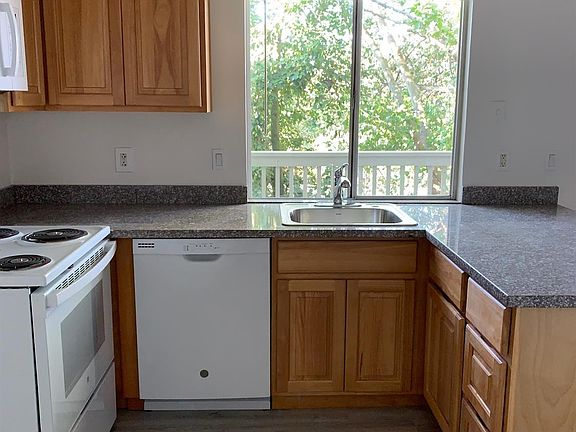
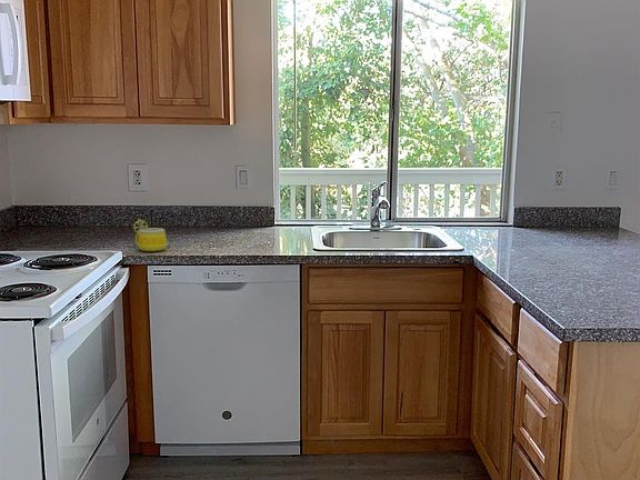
+ mug (150, 233)
